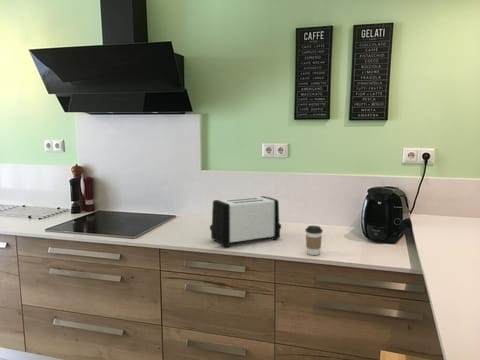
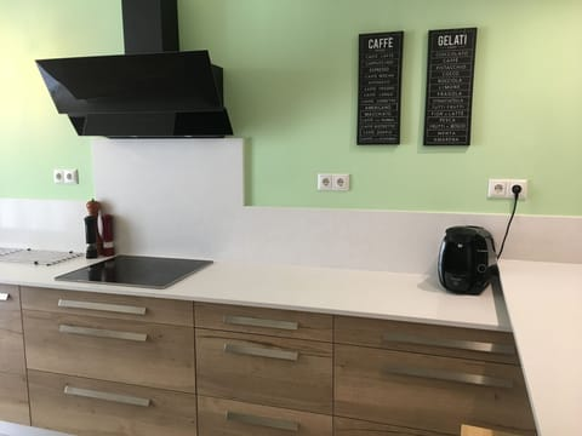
- toaster (246, 219)
- coffee cup (313, 240)
